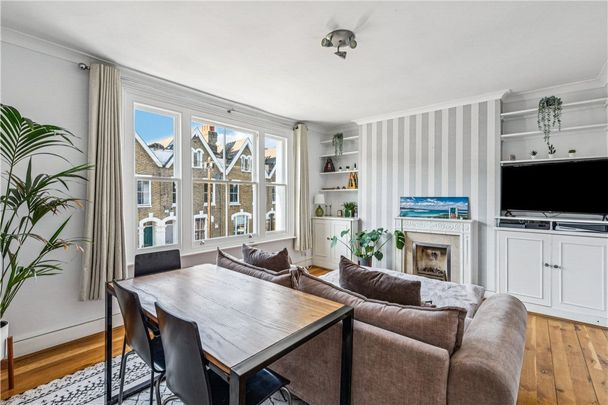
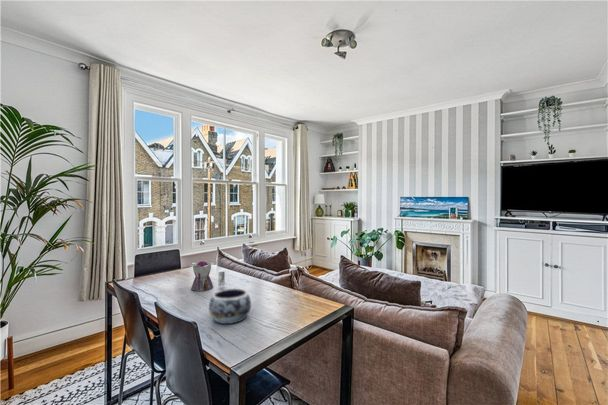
+ teapot (205, 274)
+ decorative bowl (230, 305)
